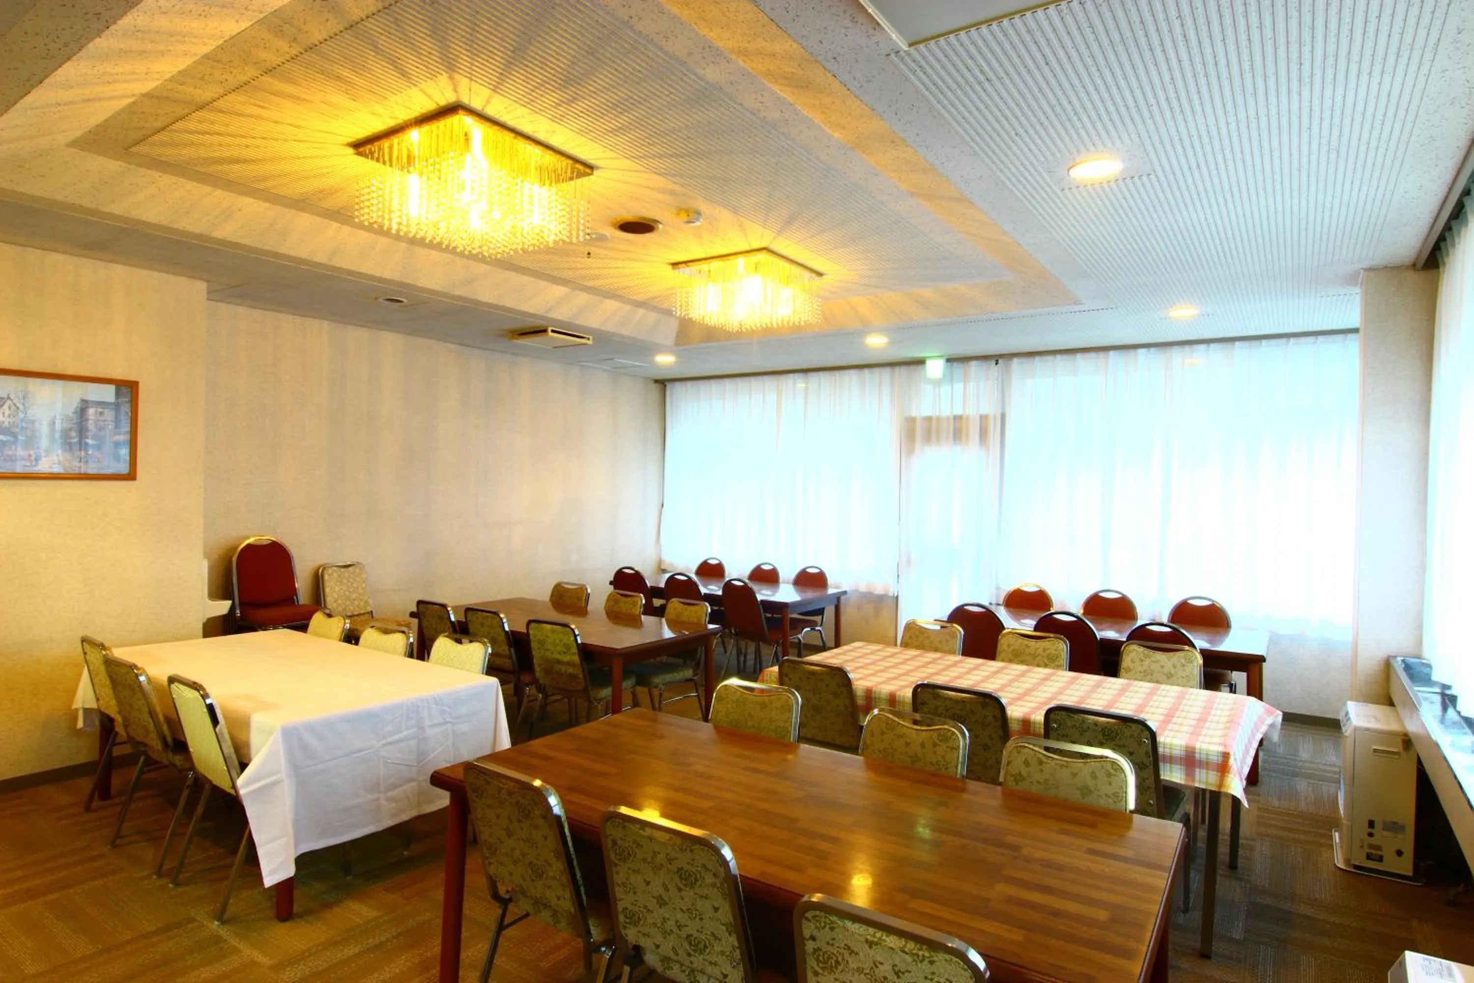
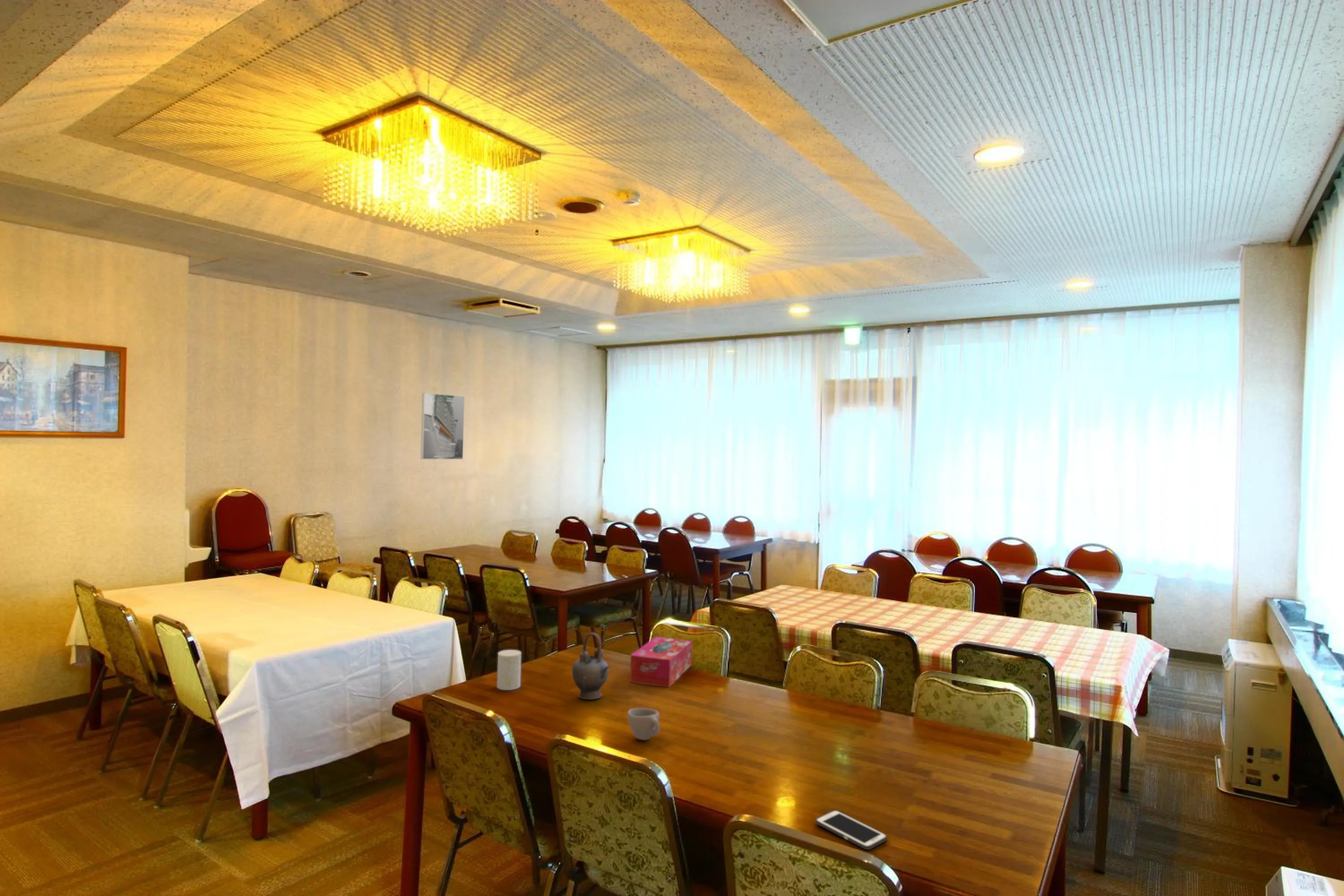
+ tissue box (662, 660)
+ cup (646, 726)
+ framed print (443, 427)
+ cup (509, 669)
+ cell phone (850, 829)
+ teapot (593, 666)
